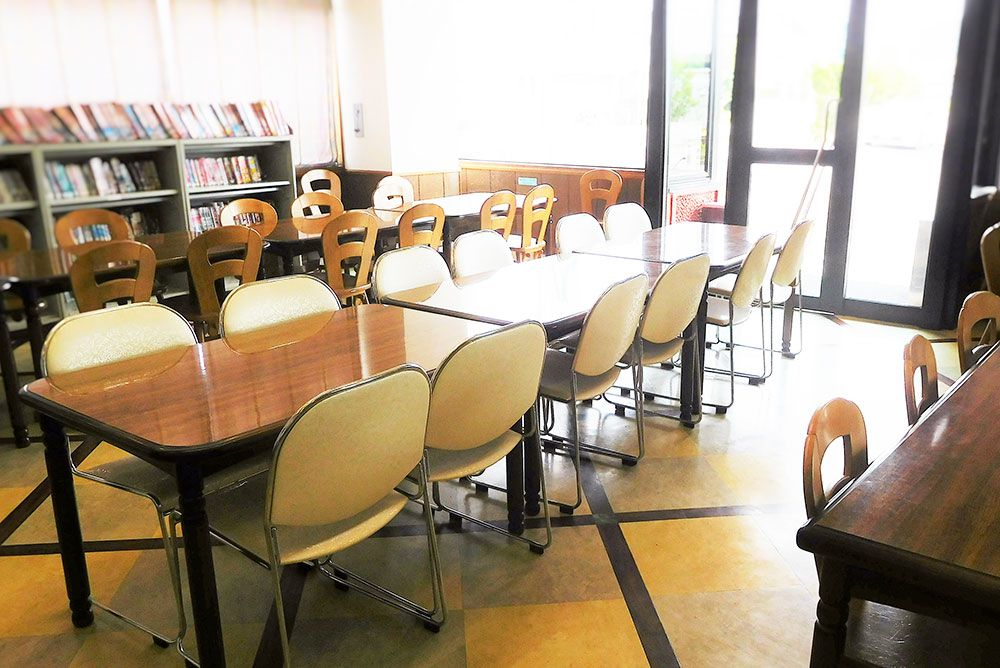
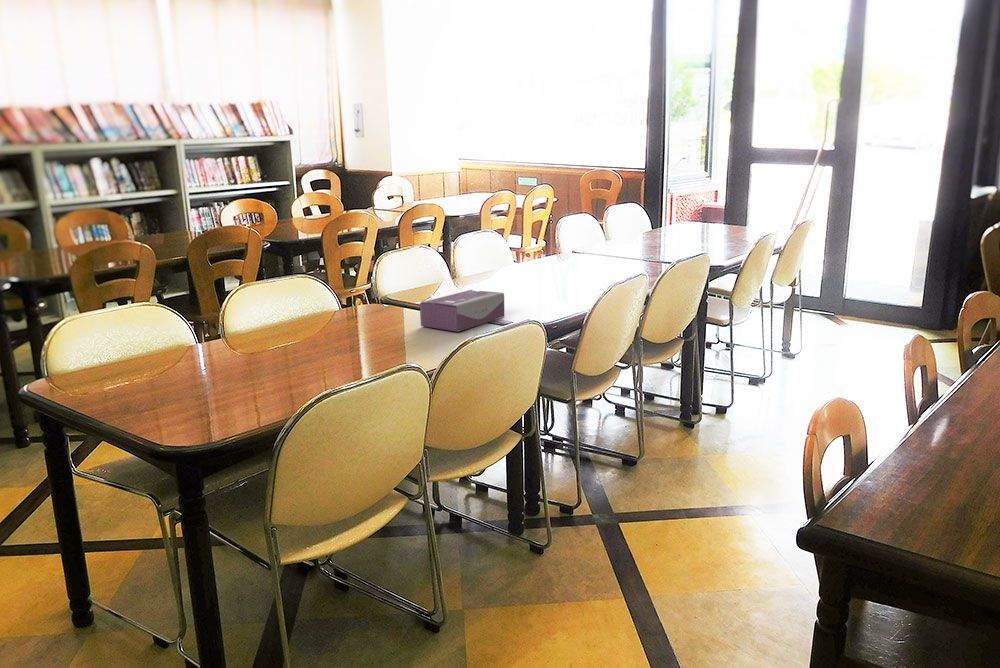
+ tissue box (463, 309)
